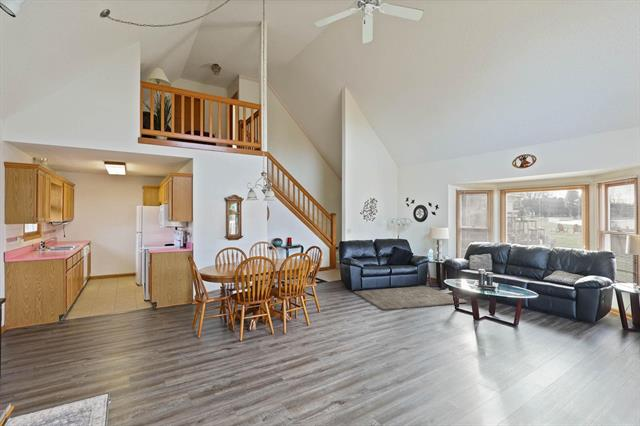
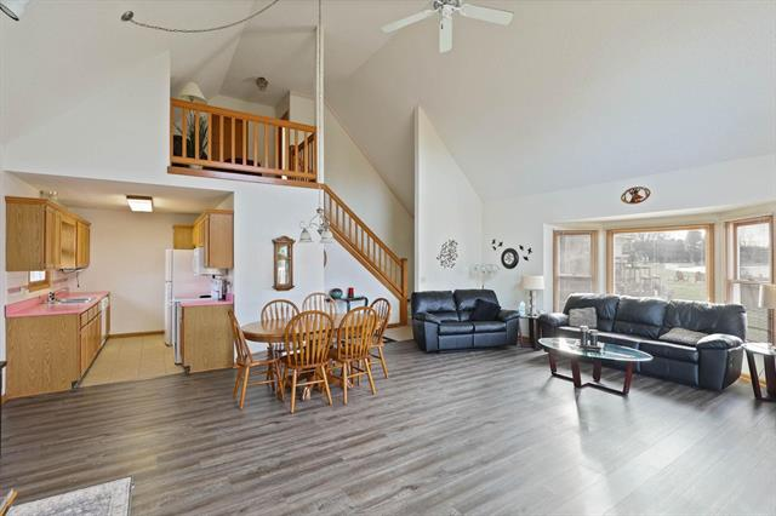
- rug (407, 296)
